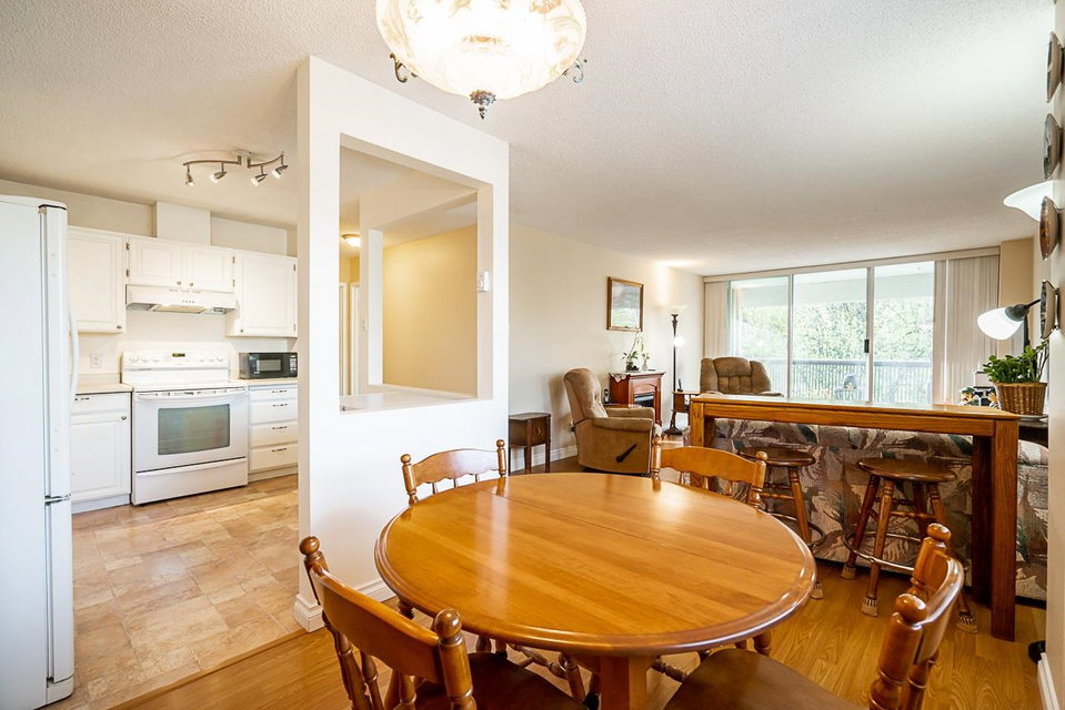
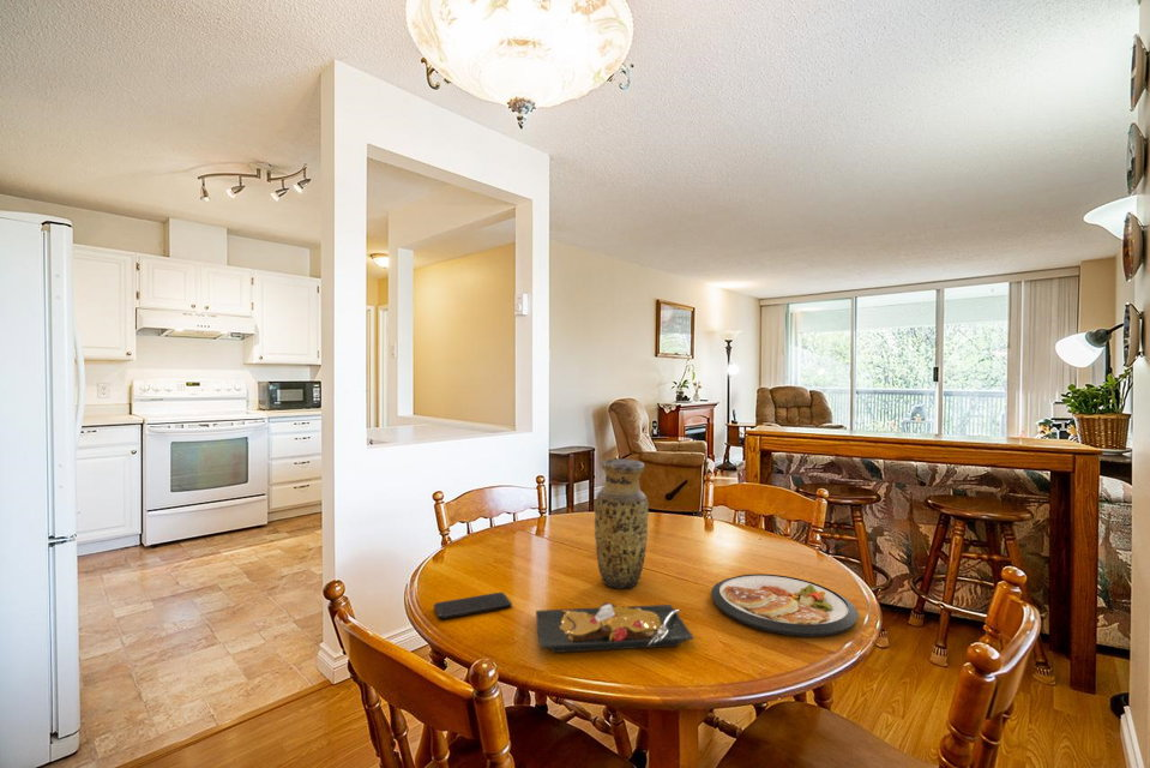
+ plate (614, 620)
+ smartphone (472, 605)
+ dish (781, 598)
+ vase (620, 522)
